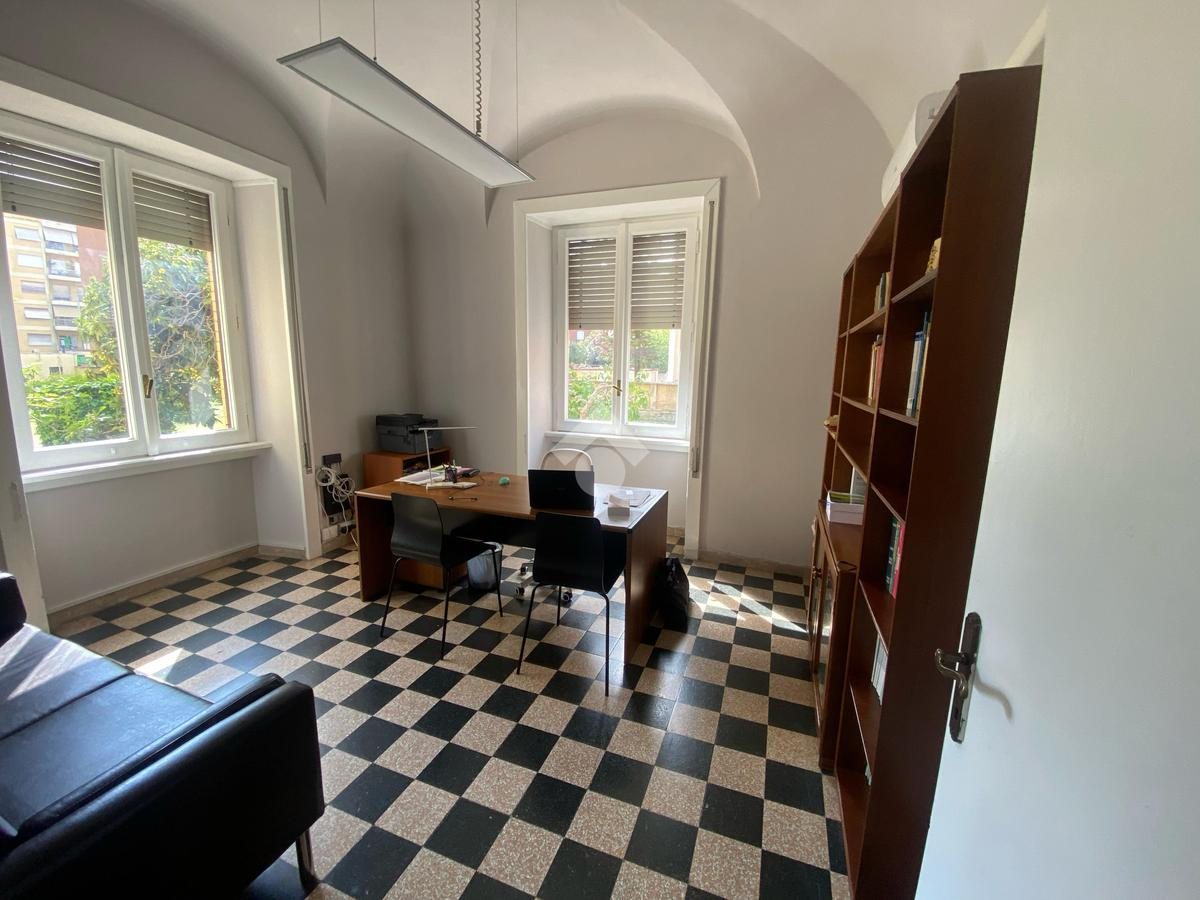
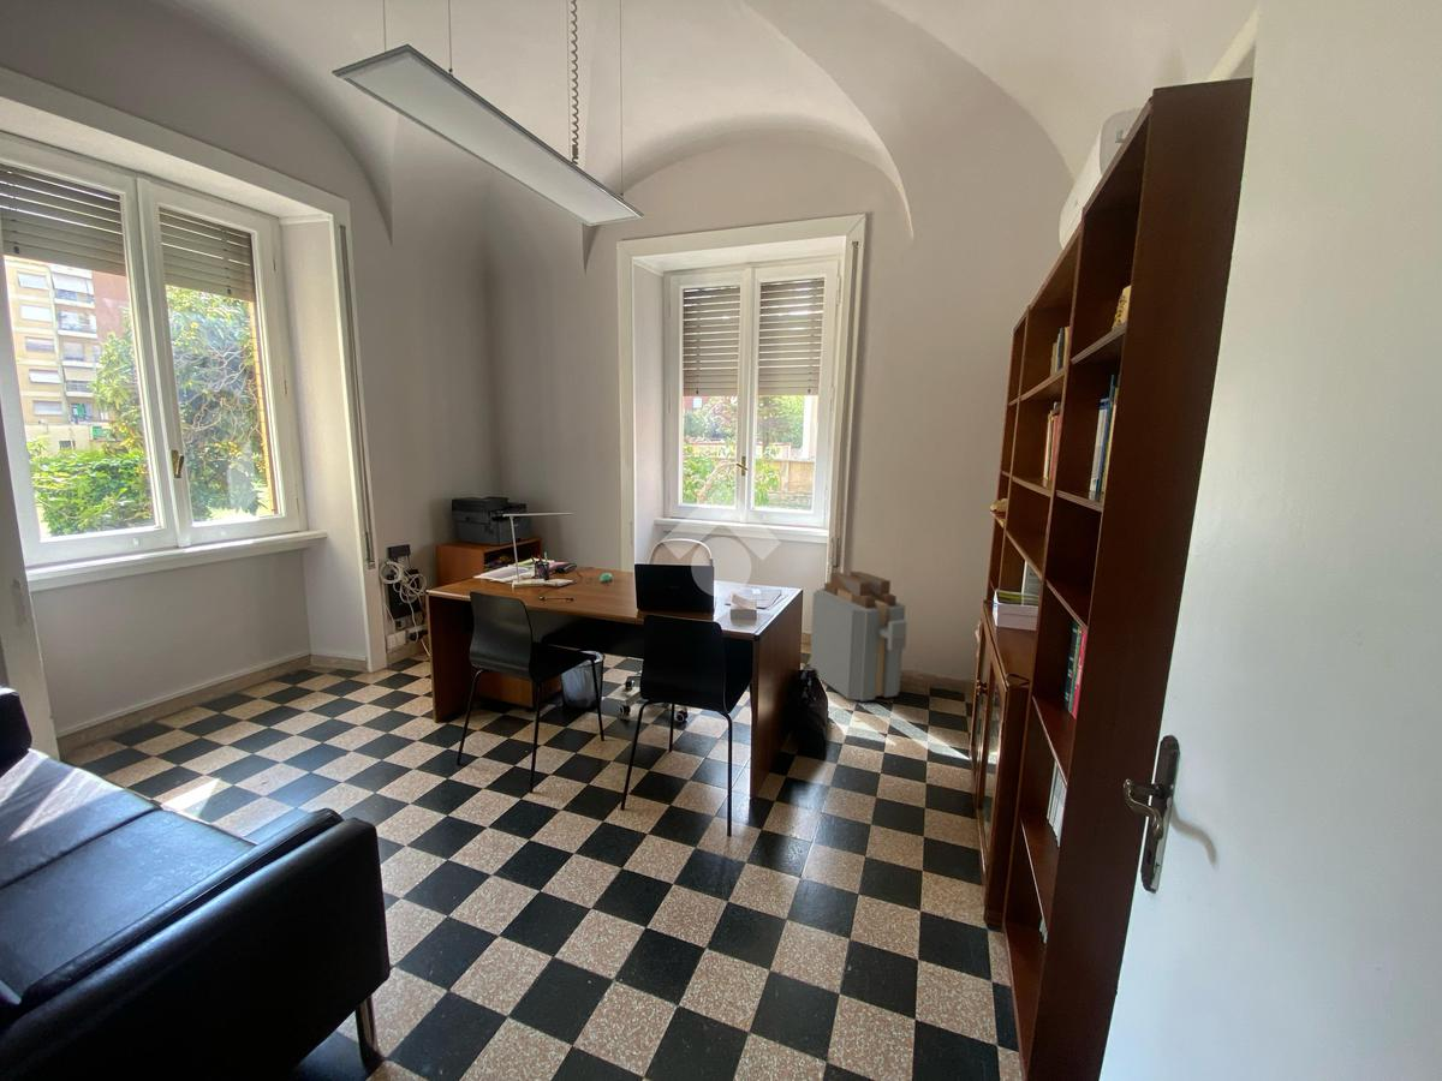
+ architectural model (858, 631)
